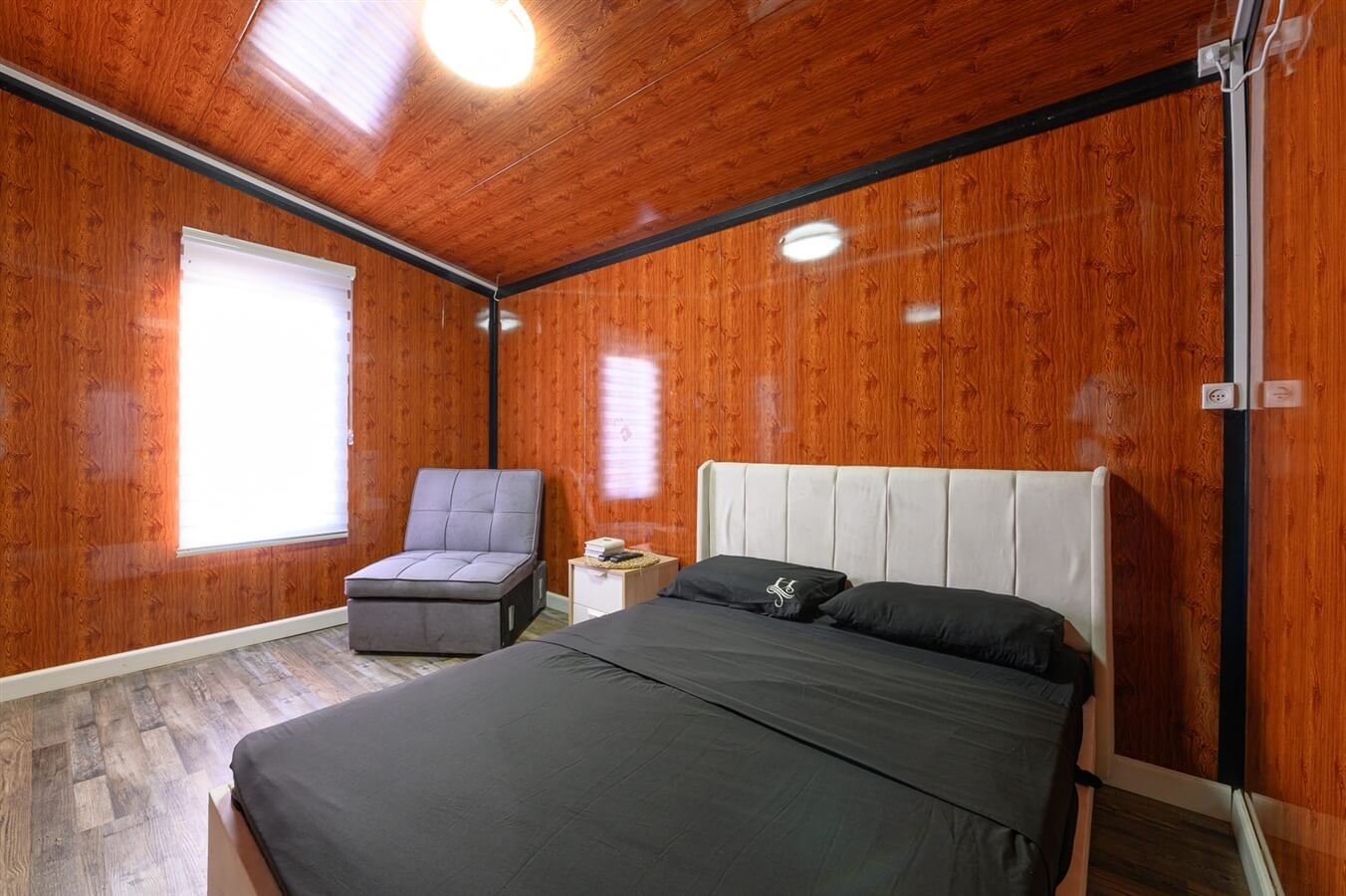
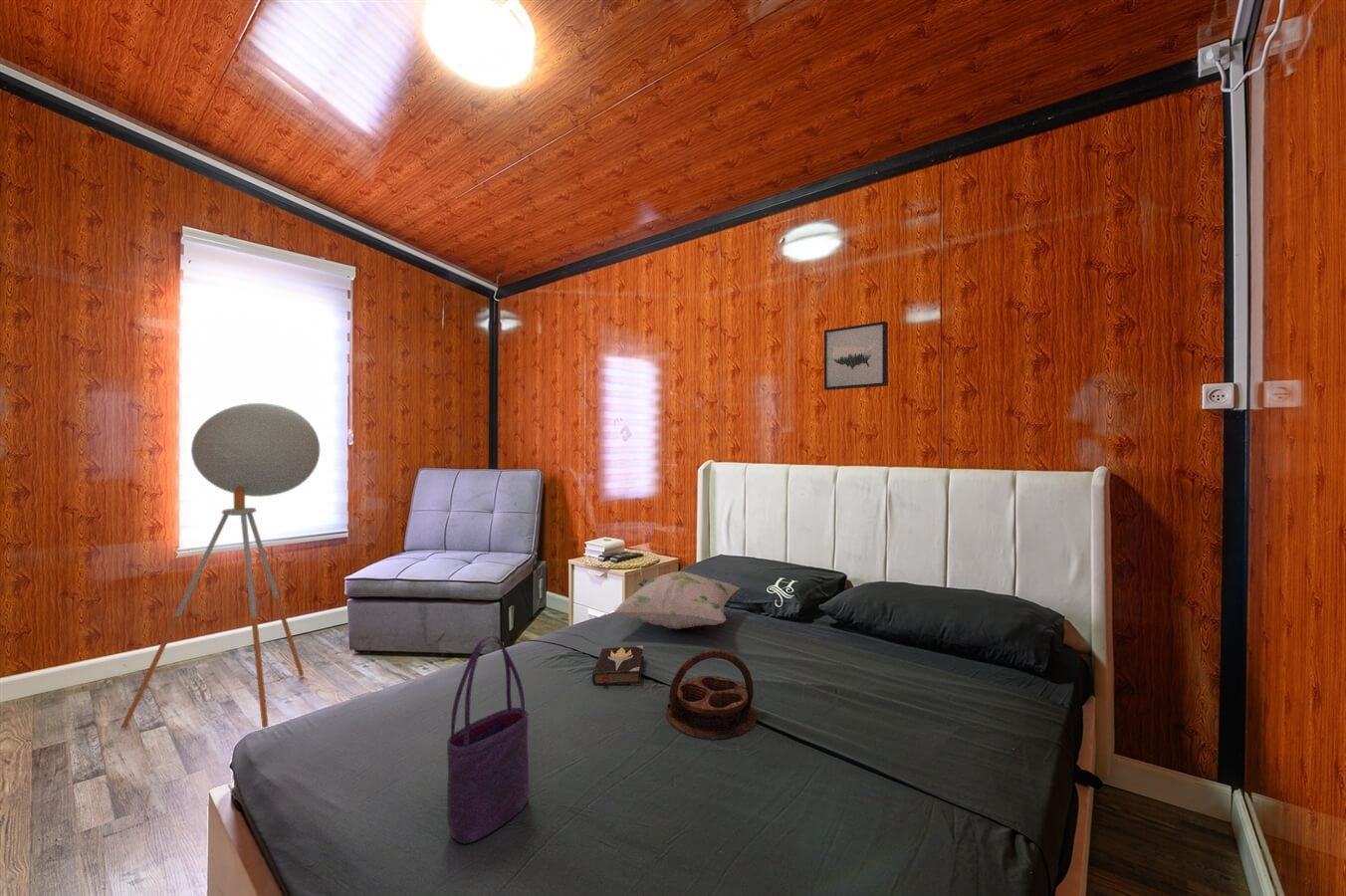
+ wall art (854, 356)
+ decorative pillow (678, 598)
+ hardback book (619, 664)
+ tote bag (490, 728)
+ floor lamp (212, 549)
+ serving tray (711, 682)
